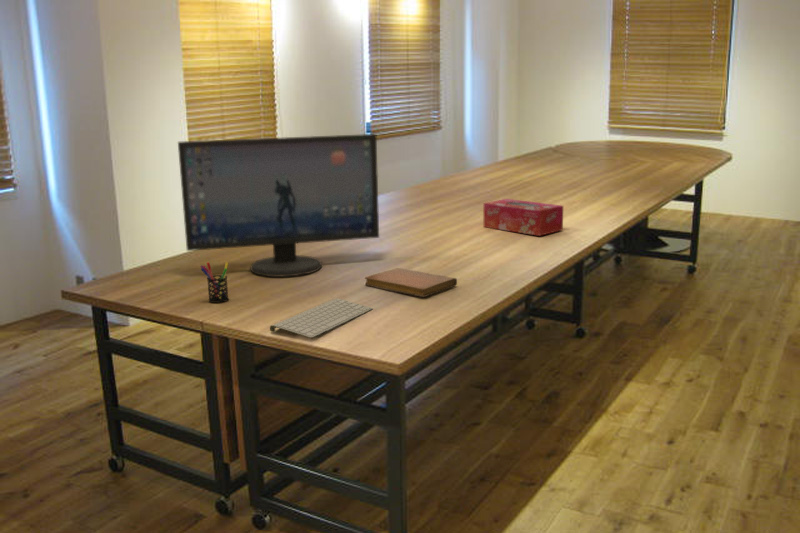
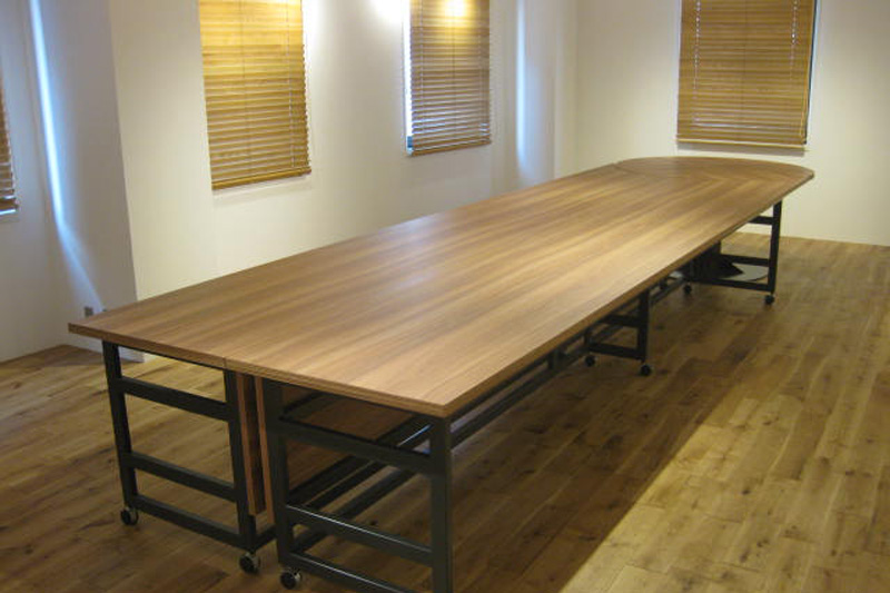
- keyboard (323, 316)
- tissue box (522, 216)
- computer monitor (283, 204)
- notebook (410, 281)
- pen holder (217, 280)
